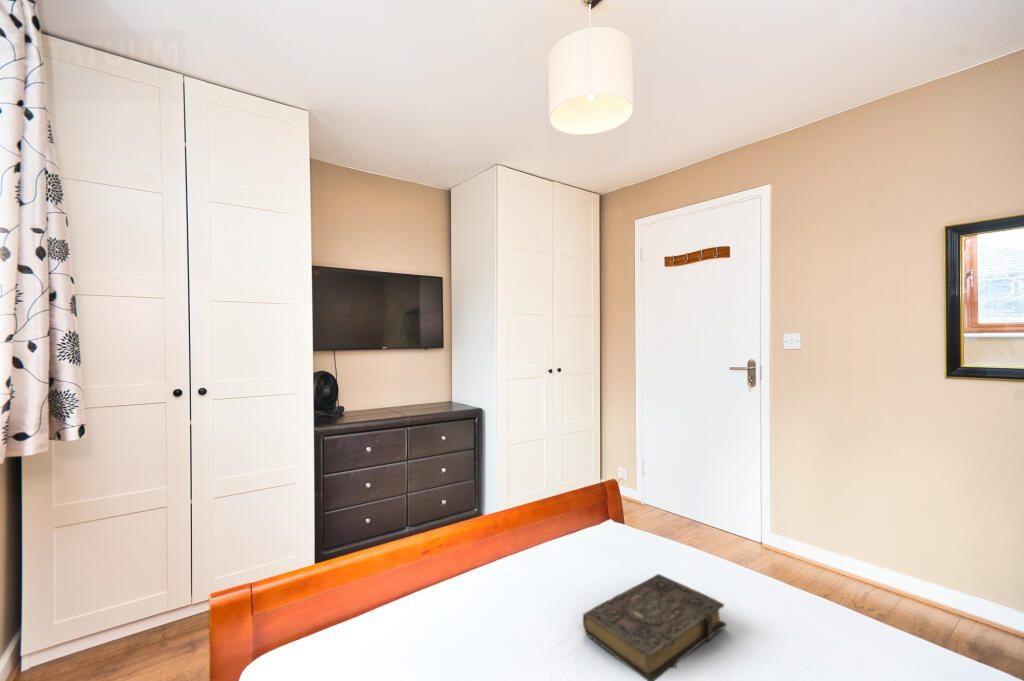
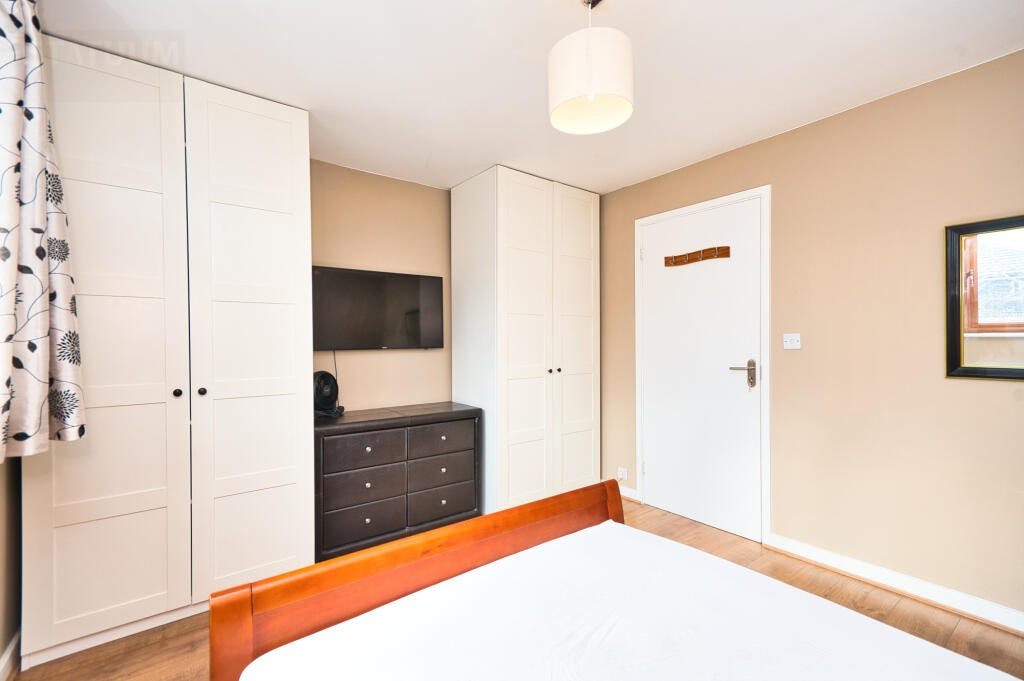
- book (655, 618)
